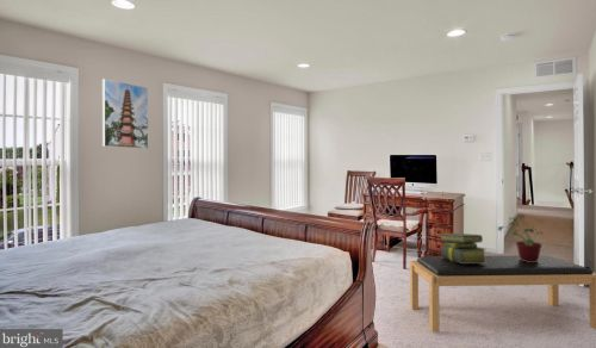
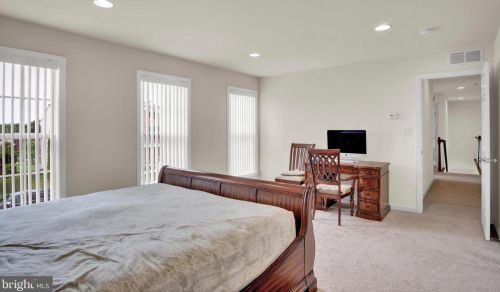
- stack of books (460, 247)
- bench (498, 285)
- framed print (126, 114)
- potted plant (520, 236)
